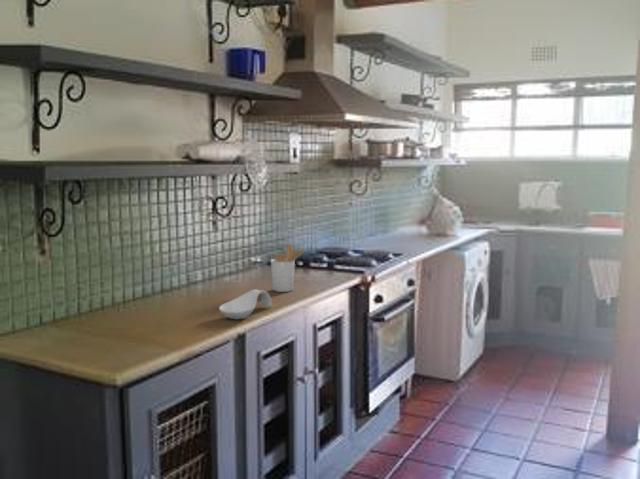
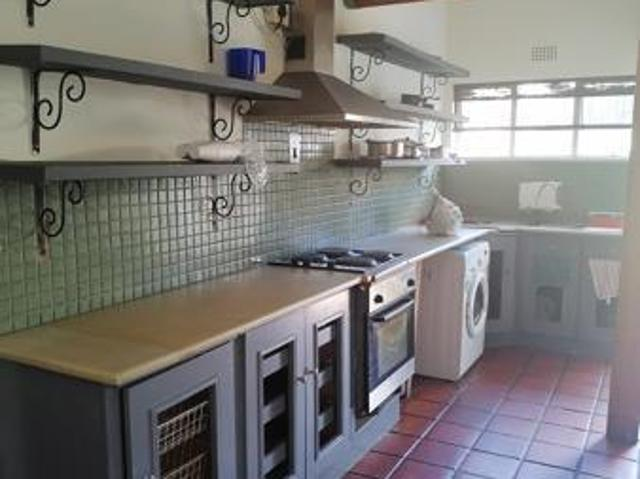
- spoon rest (247, 303)
- utensil holder (288, 268)
